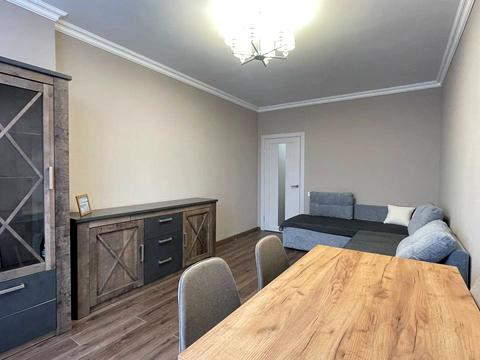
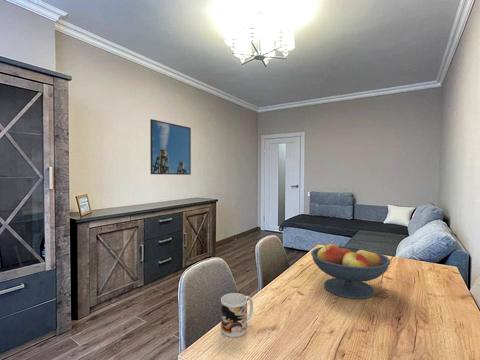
+ mug (238, 312)
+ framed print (172, 149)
+ fruit bowl (348, 266)
